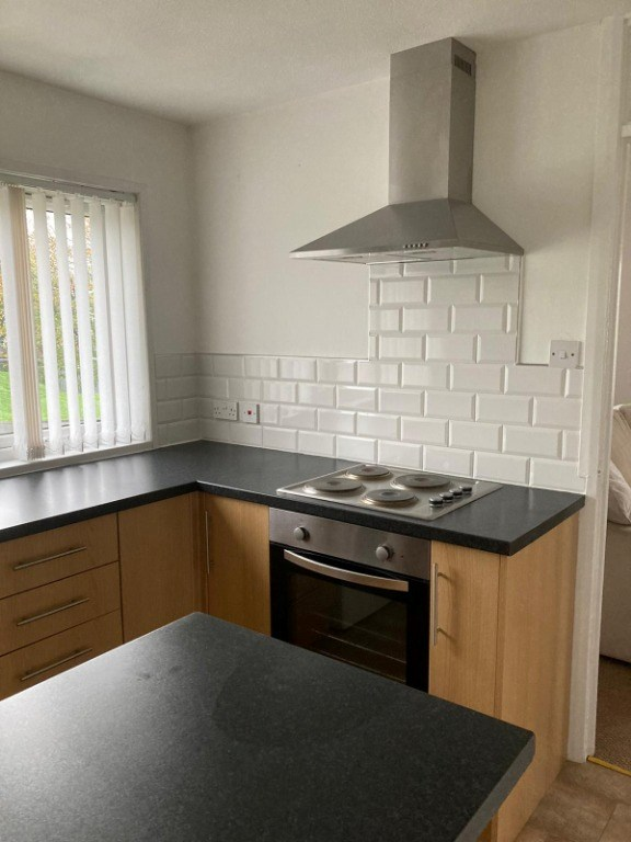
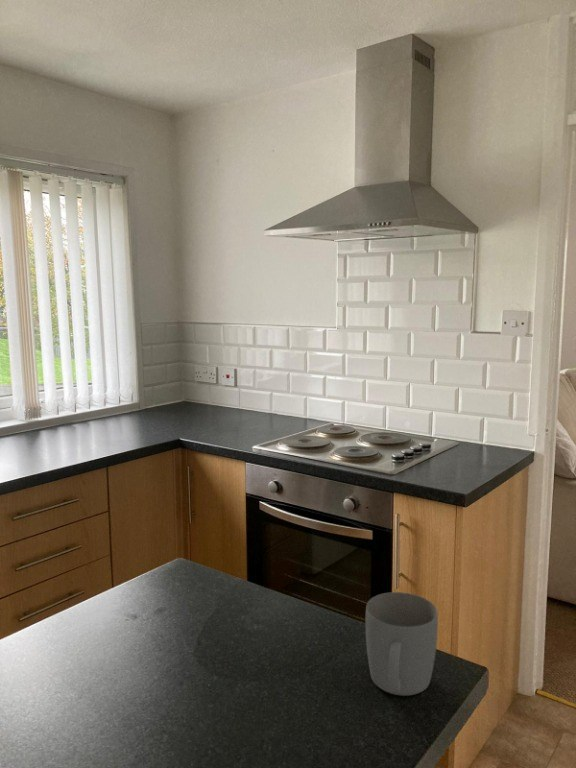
+ mug (399, 651)
